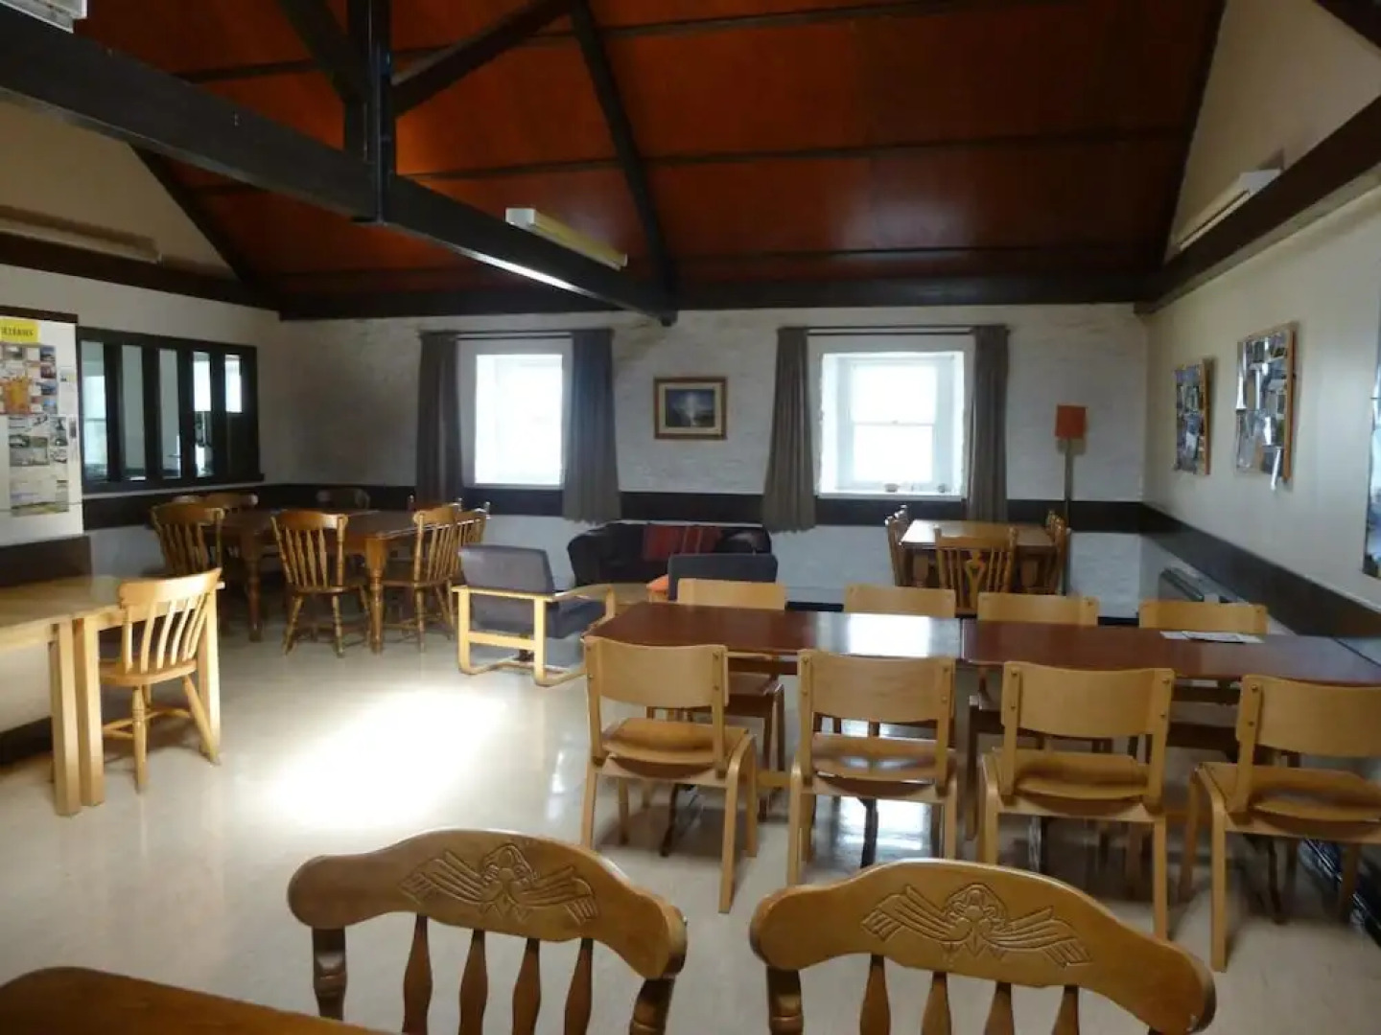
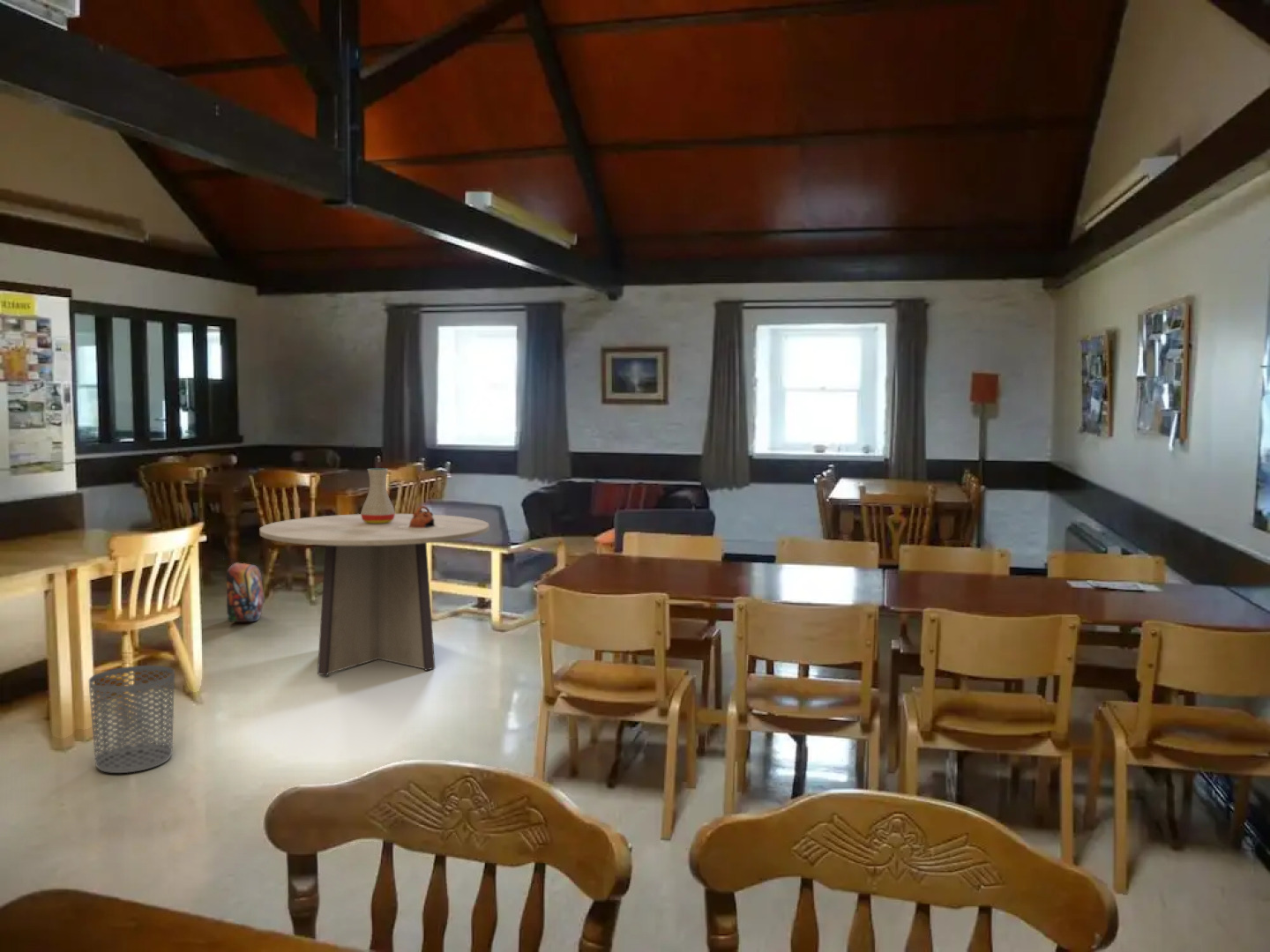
+ vase (377, 495)
+ backpack (243, 589)
+ dining table (378, 591)
+ teapot (422, 516)
+ waste bin (133, 718)
